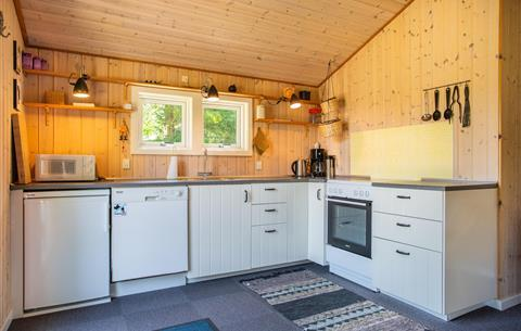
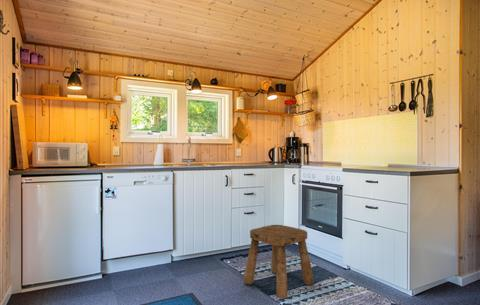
+ stool (278, 257)
